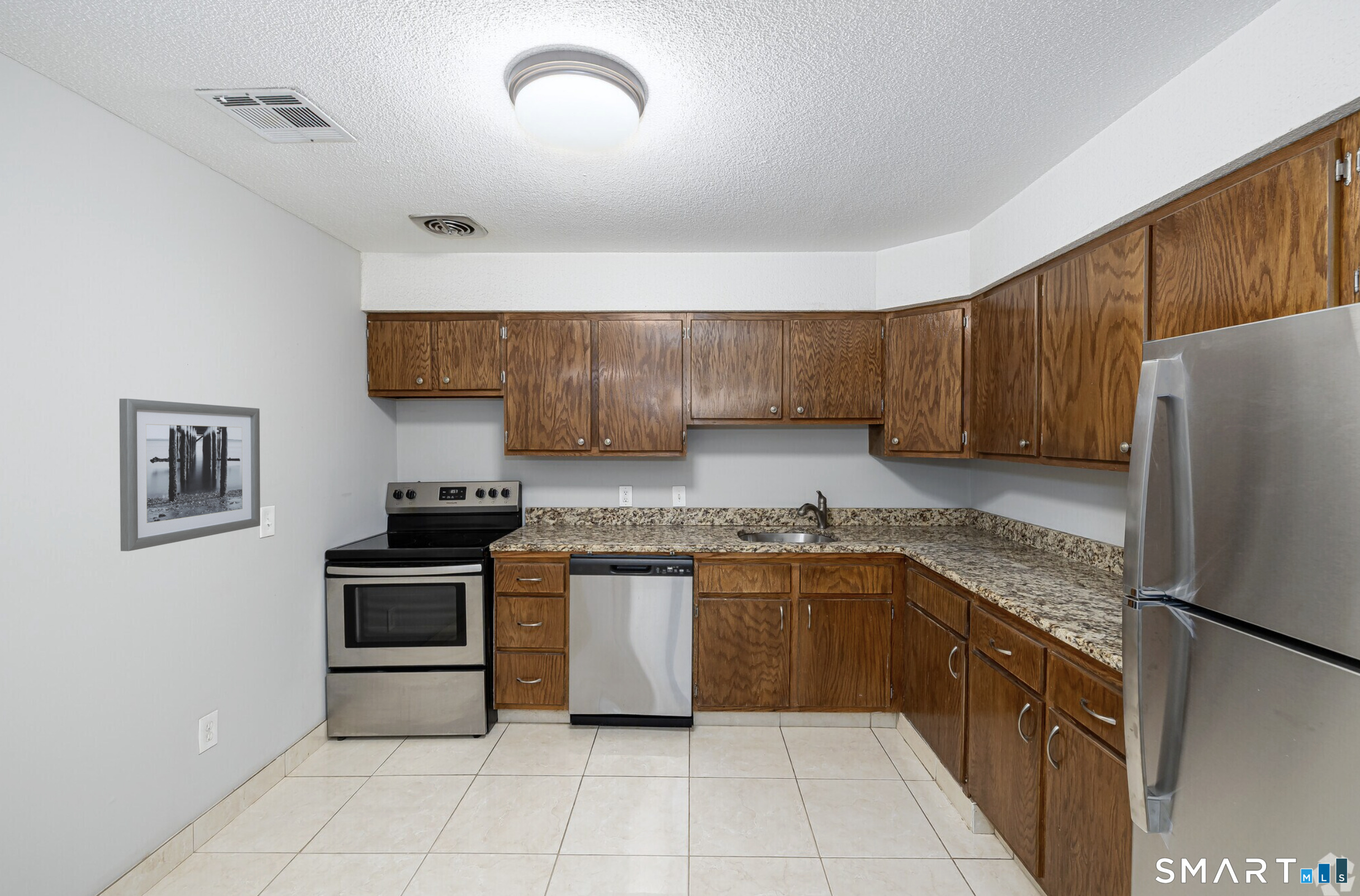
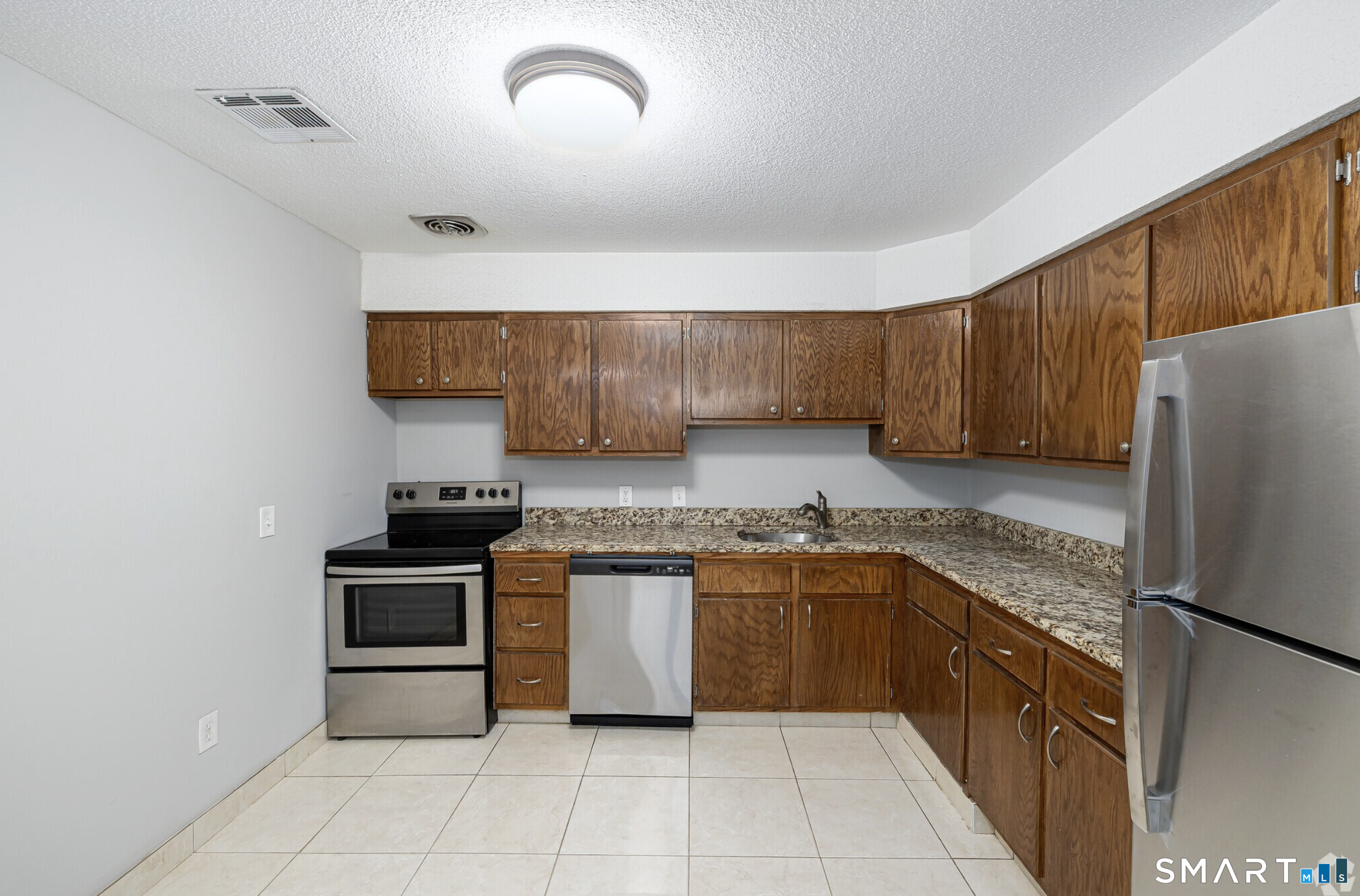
- wall art (199, 470)
